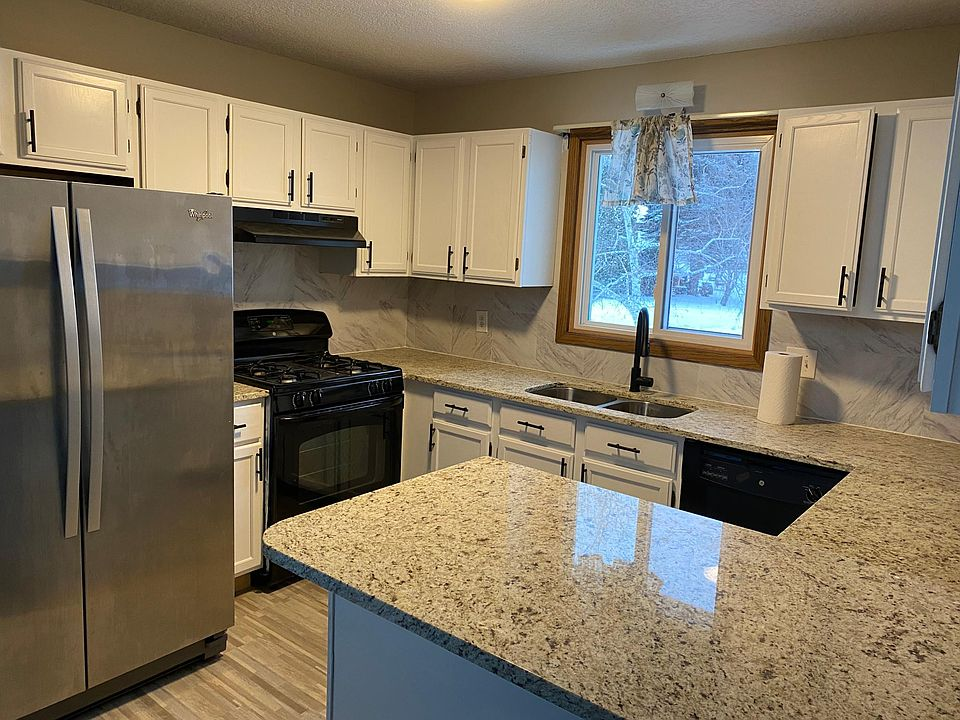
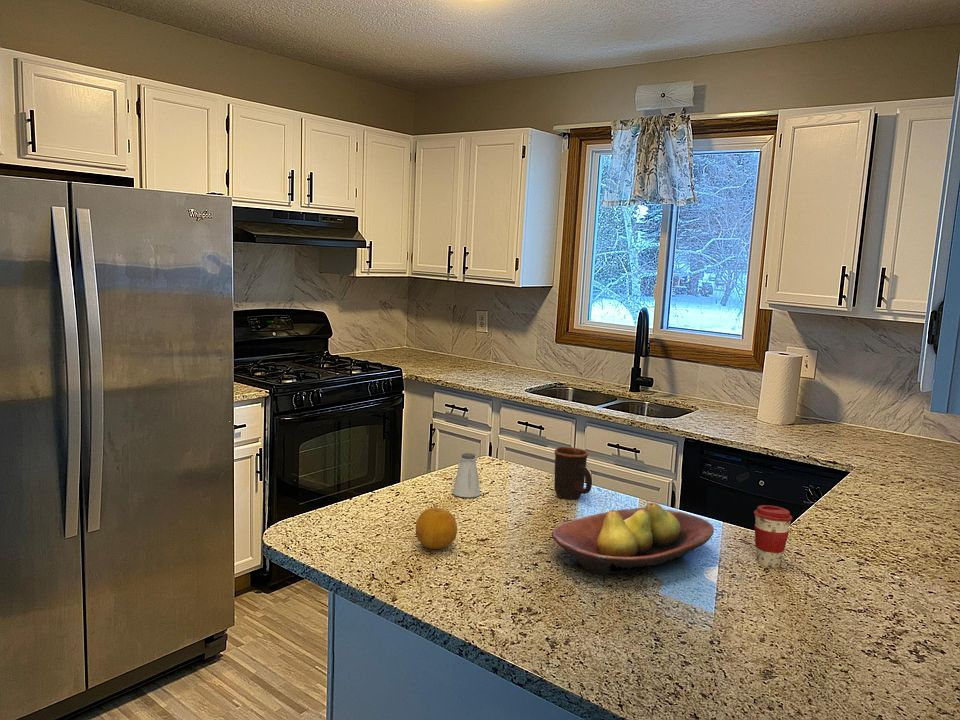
+ saltshaker (467, 474)
+ fruit bowl (634, 532)
+ coffee cup (770, 536)
+ fruit (436, 528)
+ mug (574, 475)
